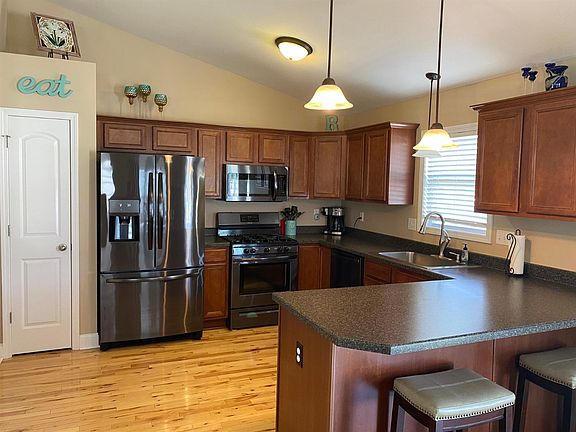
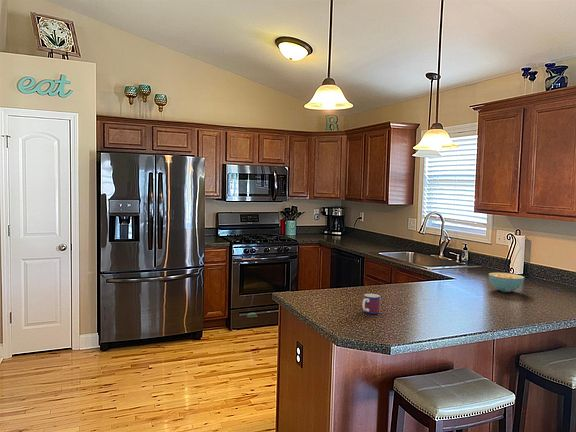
+ mug (369, 304)
+ cereal bowl (505, 283)
